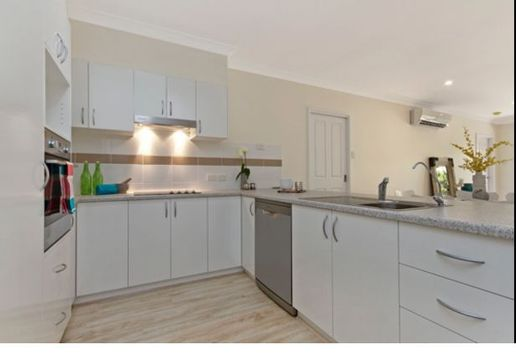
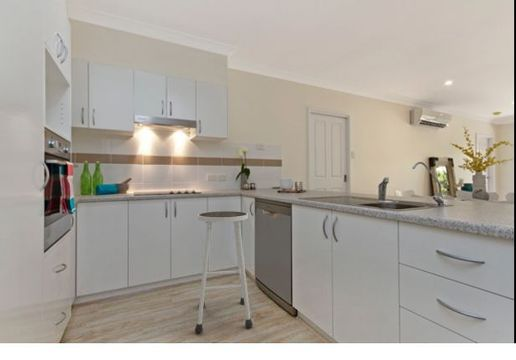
+ stool (223, 271)
